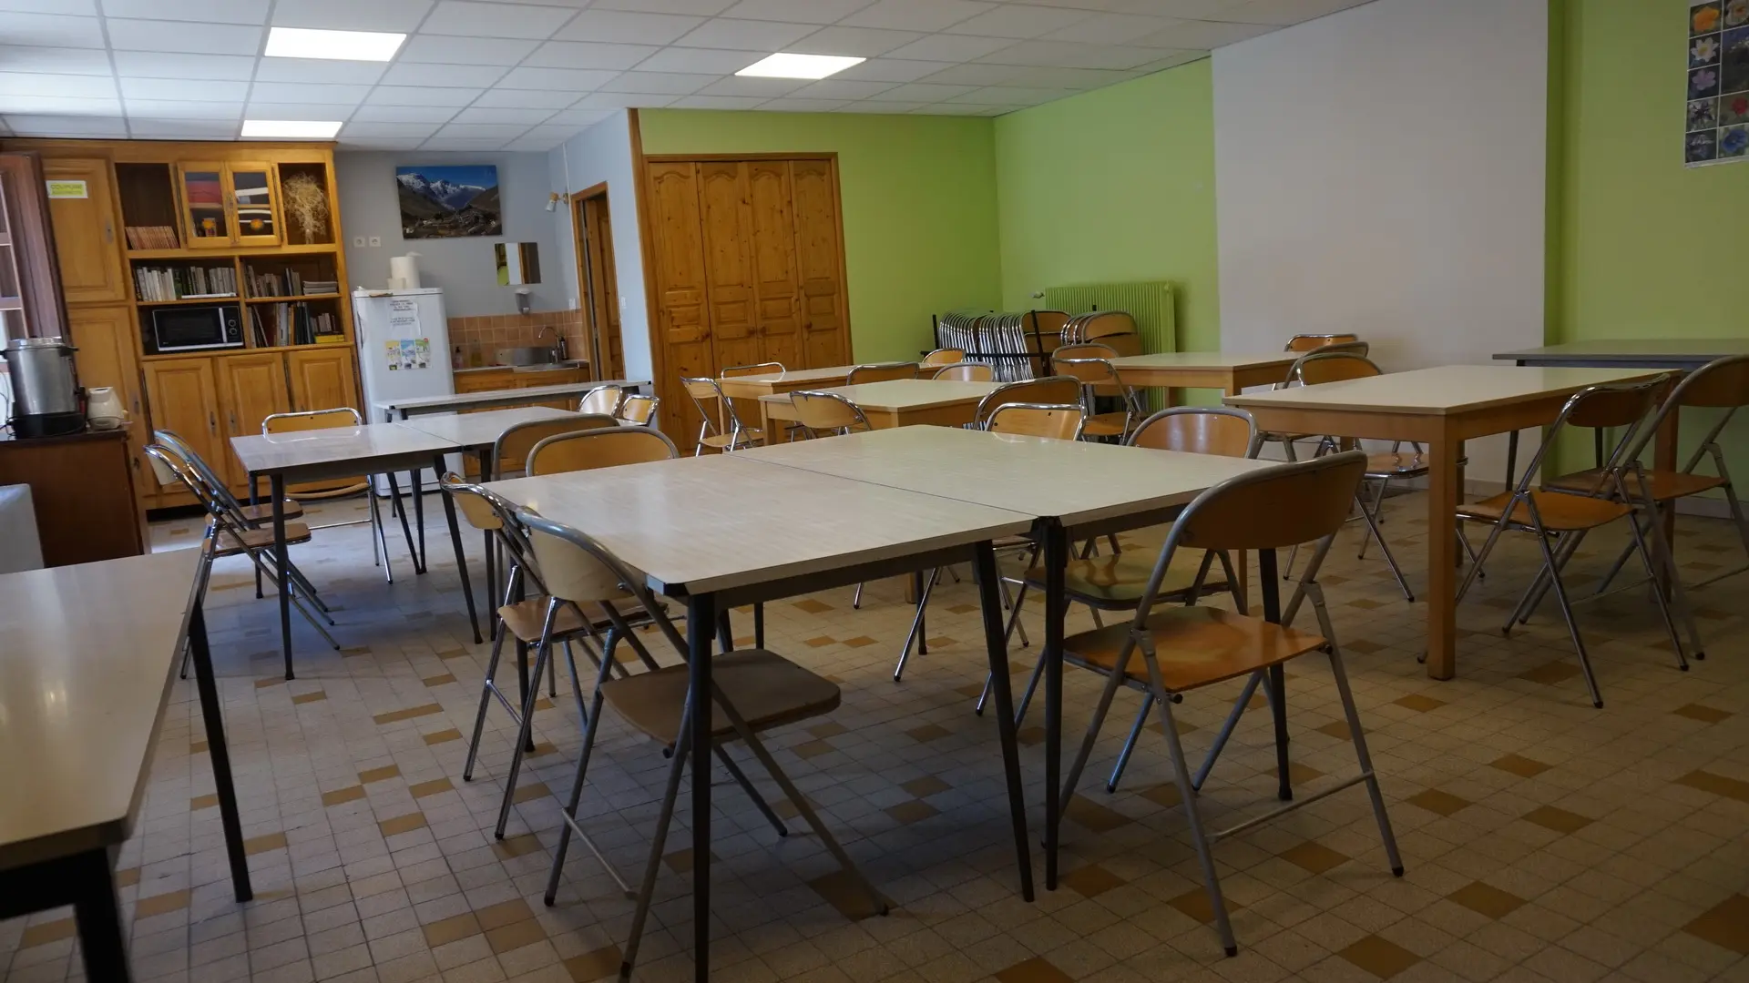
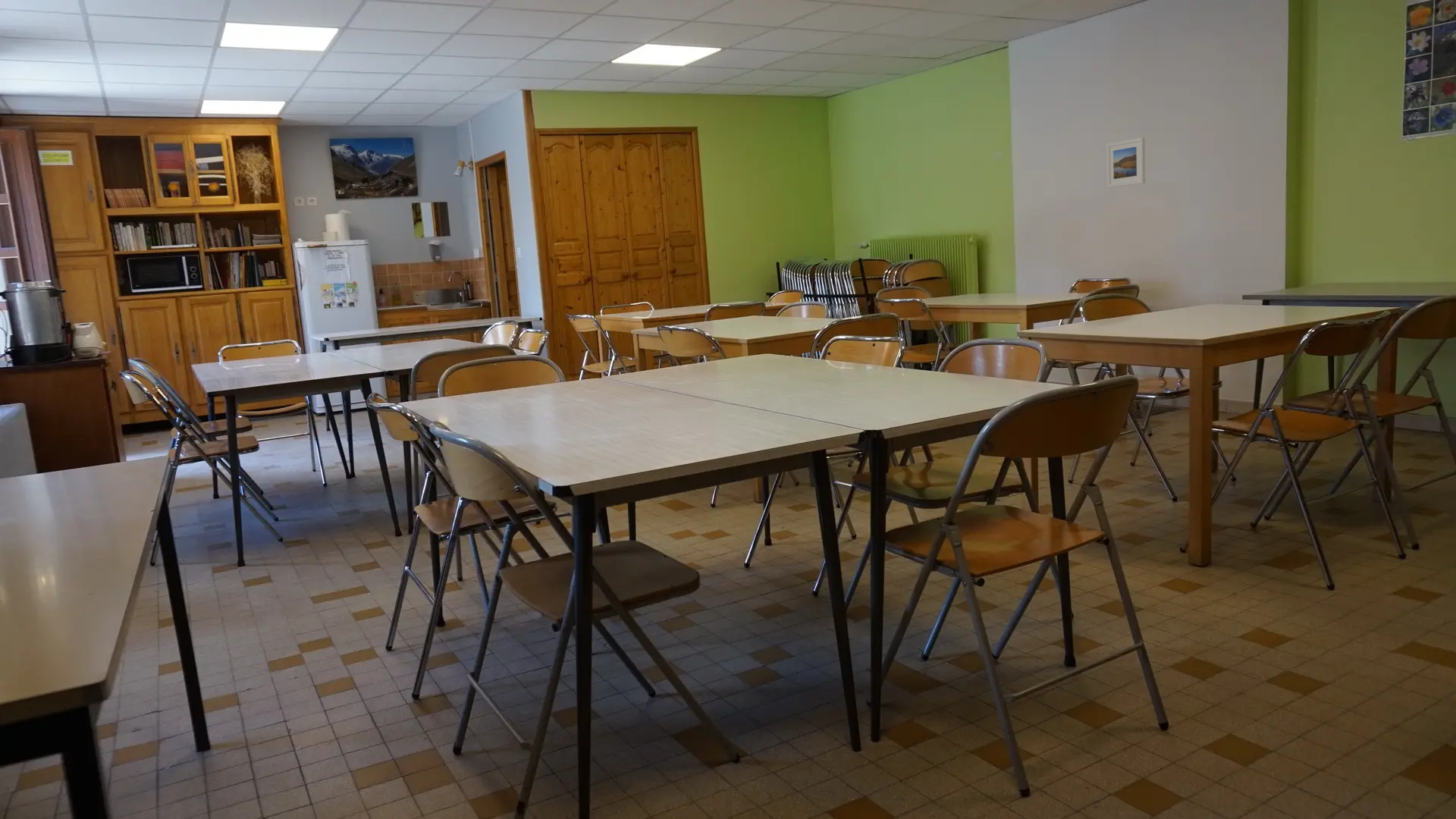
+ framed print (1125, 163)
